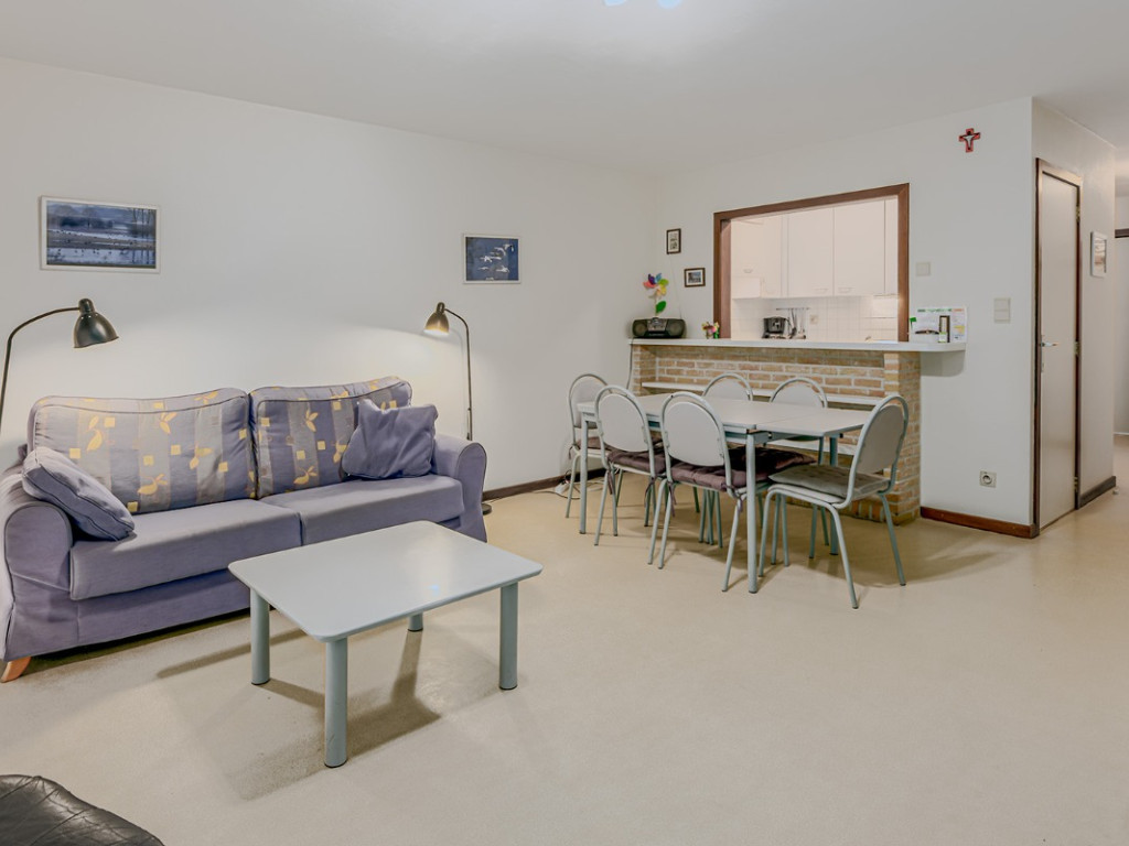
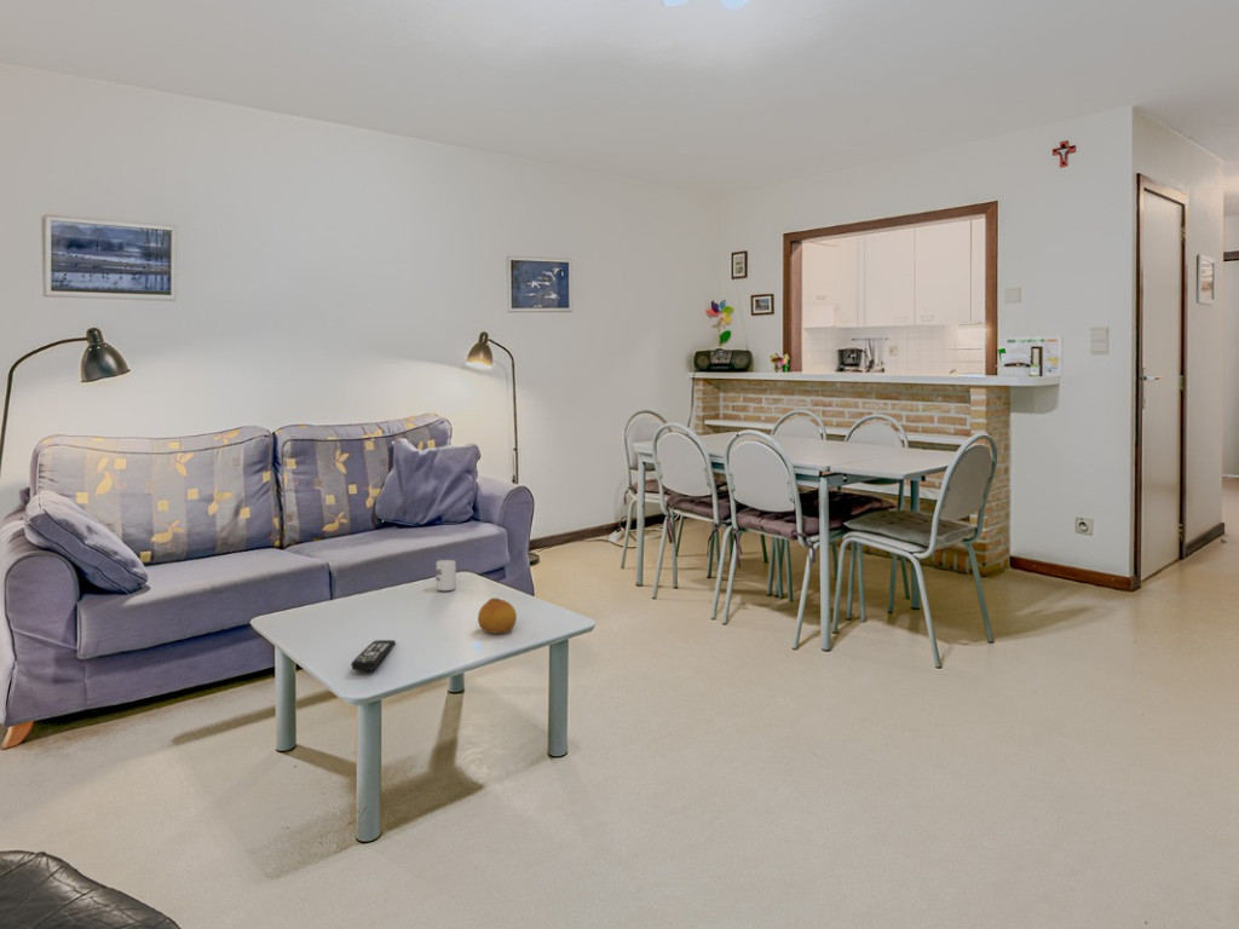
+ remote control (374, 654)
+ fruit (496, 614)
+ cup (445, 575)
